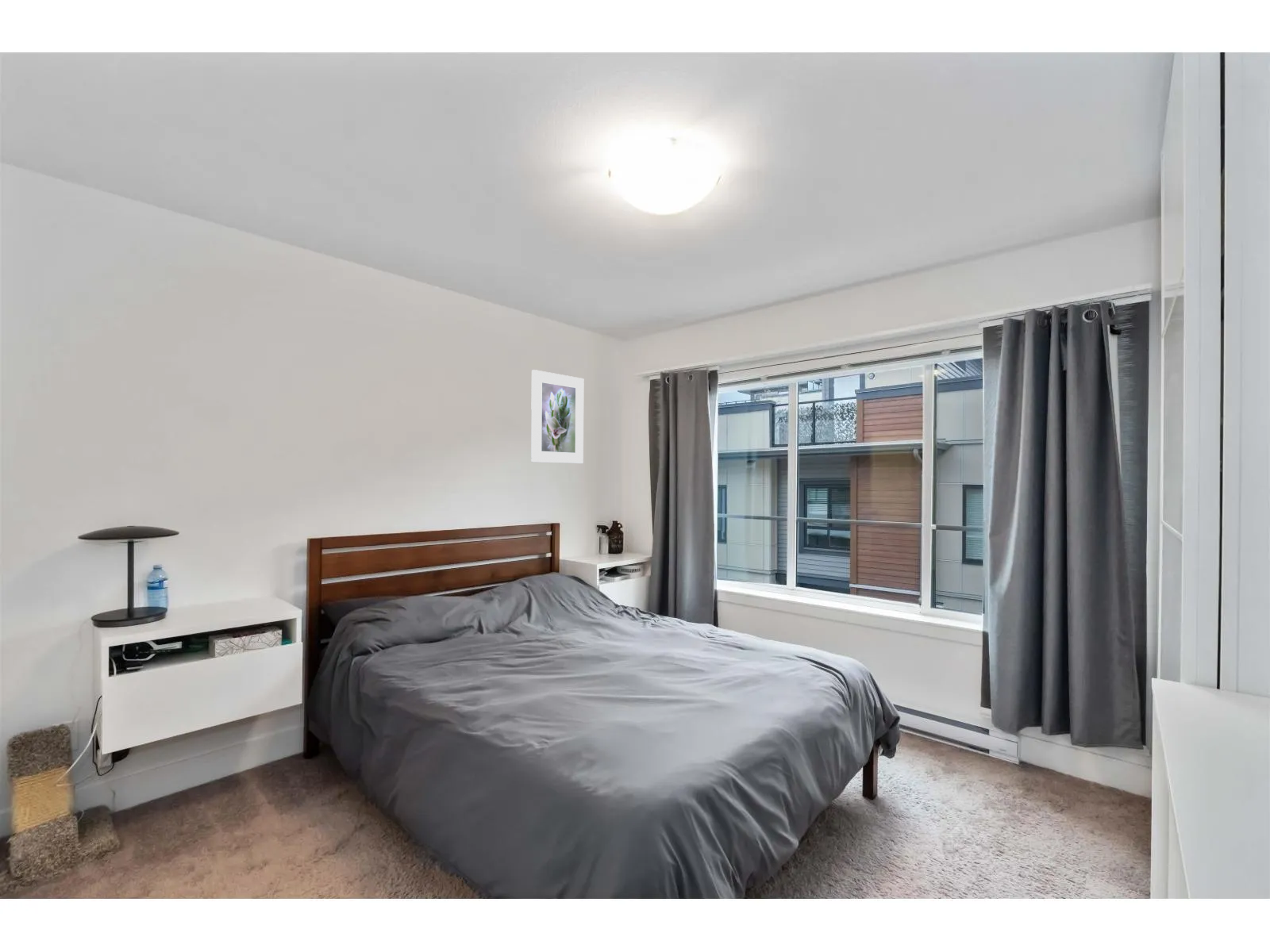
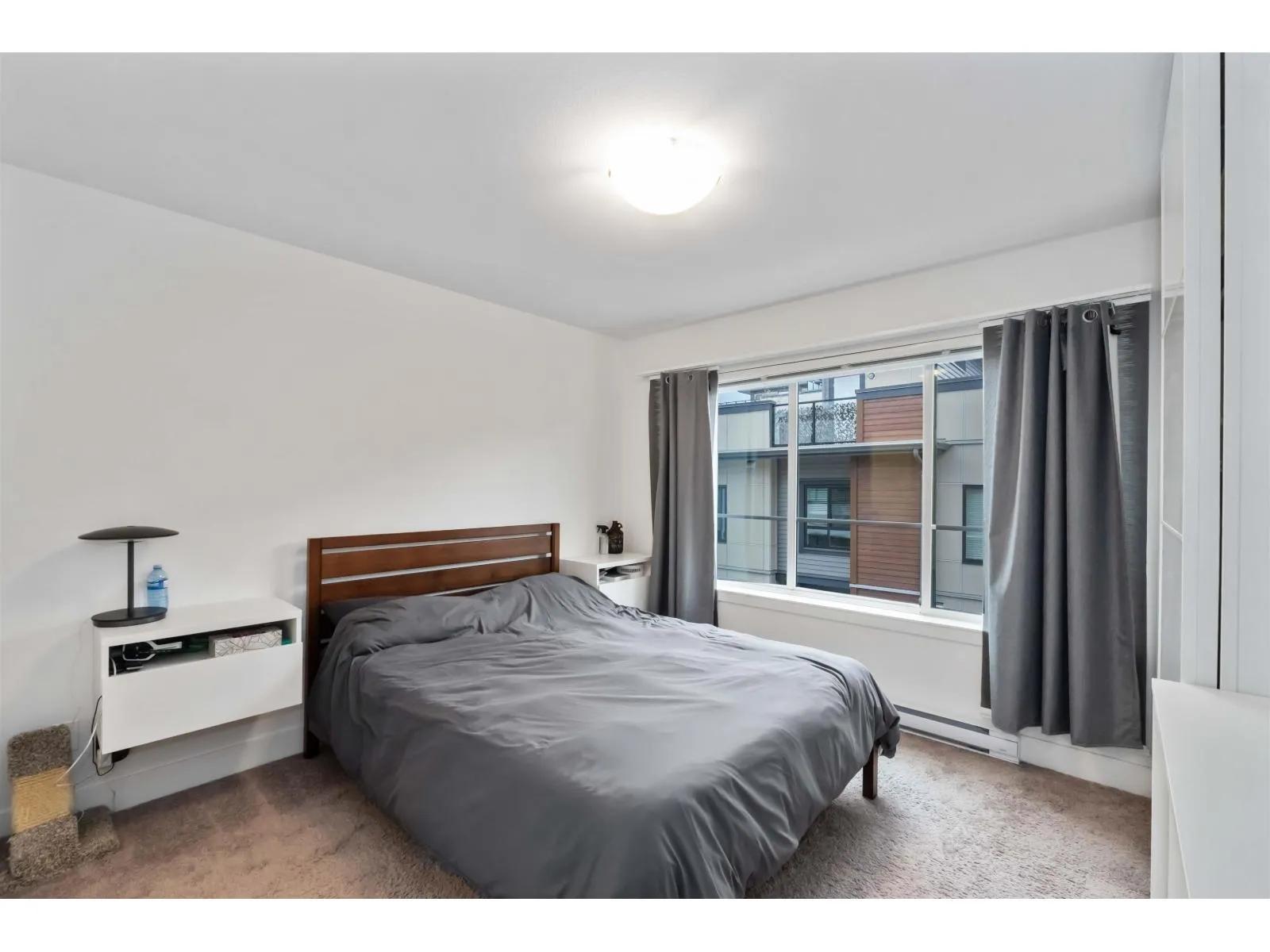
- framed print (558, 418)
